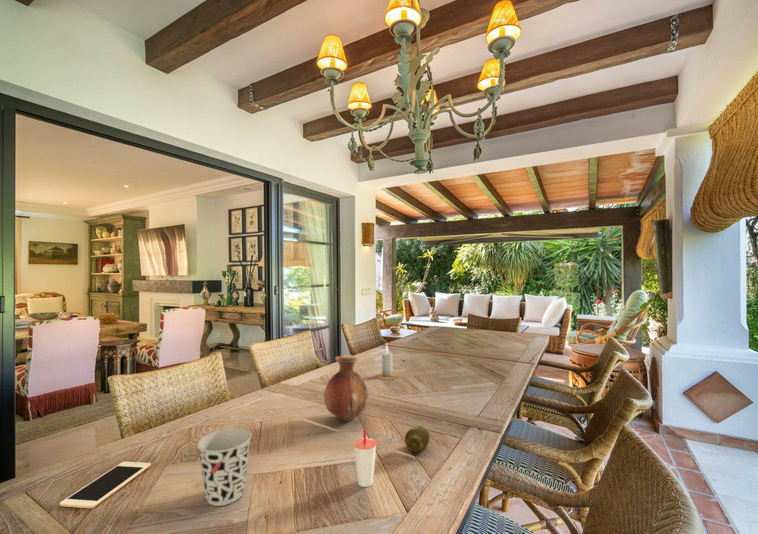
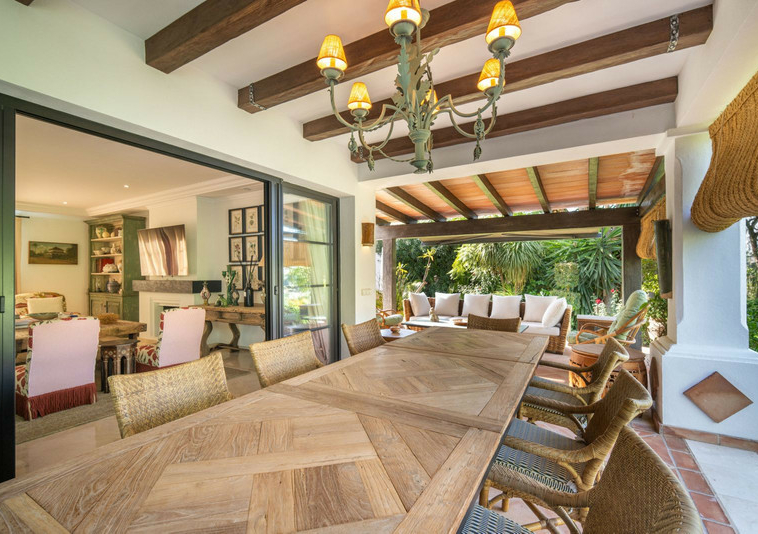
- cup (365, 456)
- cell phone (109, 482)
- vase (346, 388)
- cup (225, 466)
- candle (387, 359)
- fruit (417, 439)
